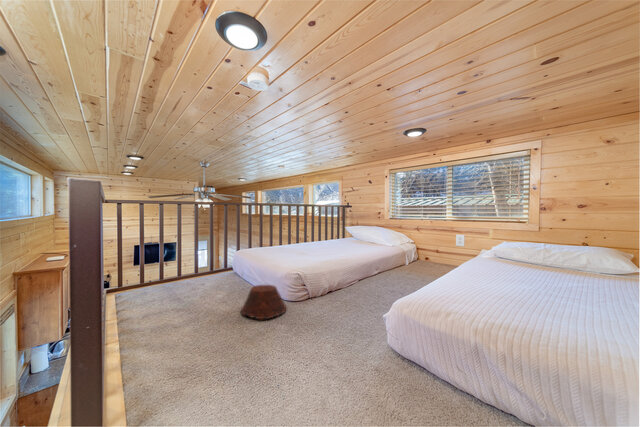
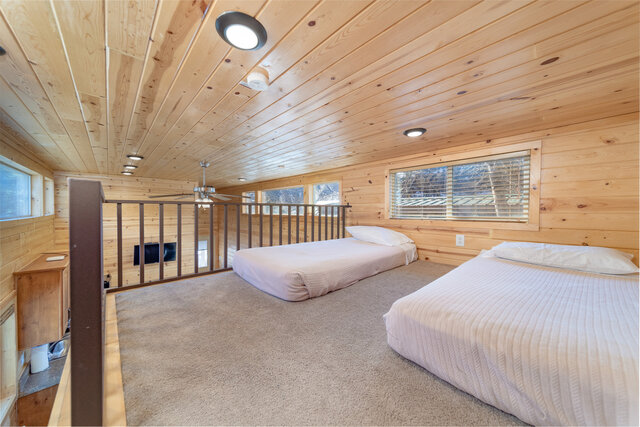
- woven basket (264, 298)
